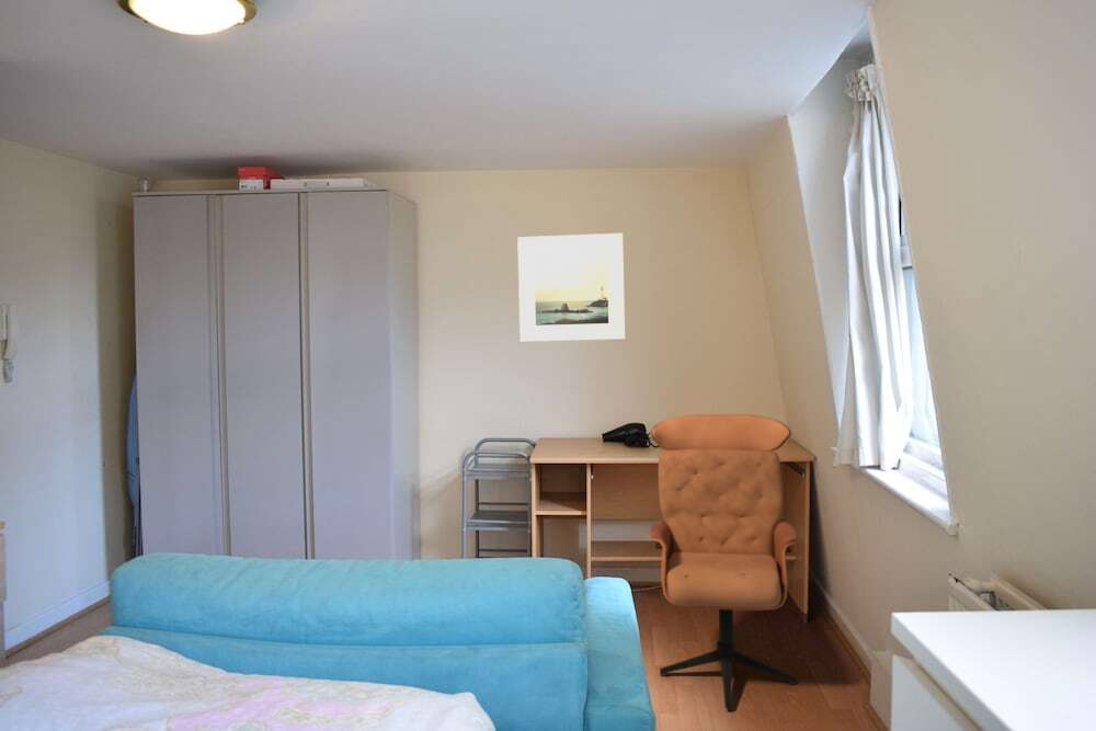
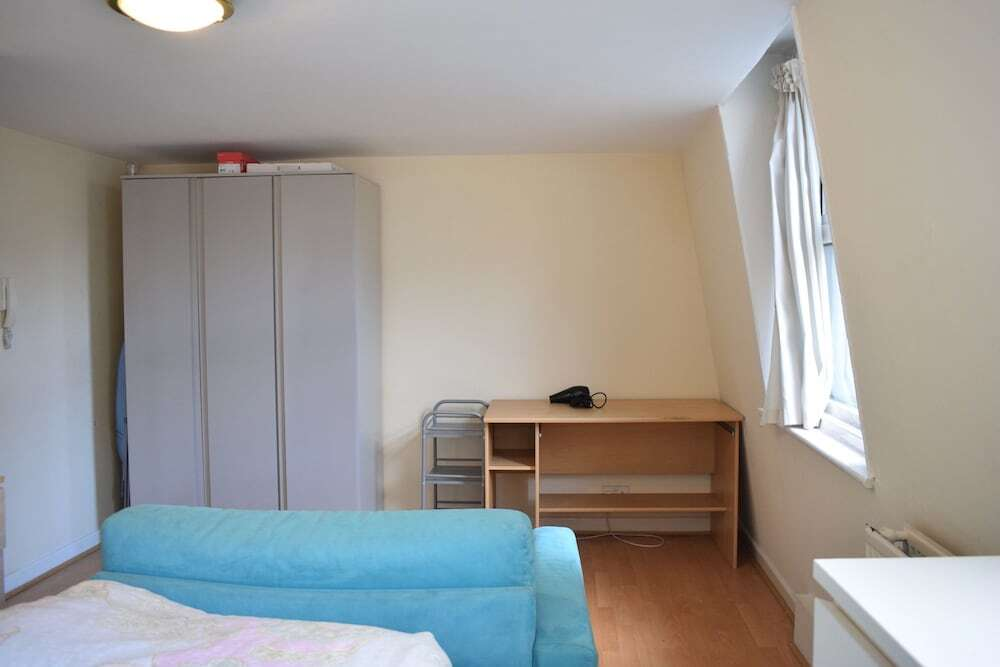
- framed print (571, 287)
- office chair (721, 548)
